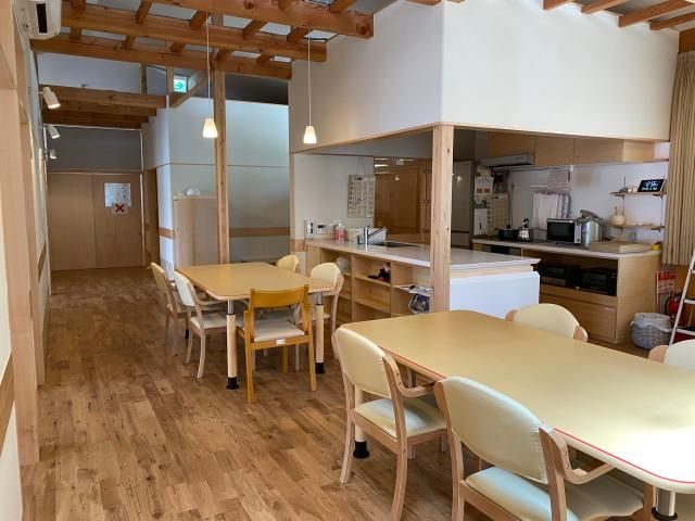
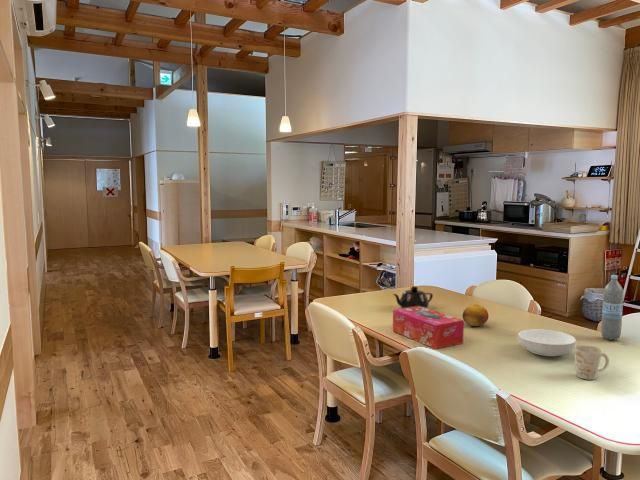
+ tissue box (426, 325)
+ mug (592, 362)
+ fruit (474, 314)
+ serving bowl (545, 344)
+ water bottle (612, 307)
+ teapot (412, 298)
